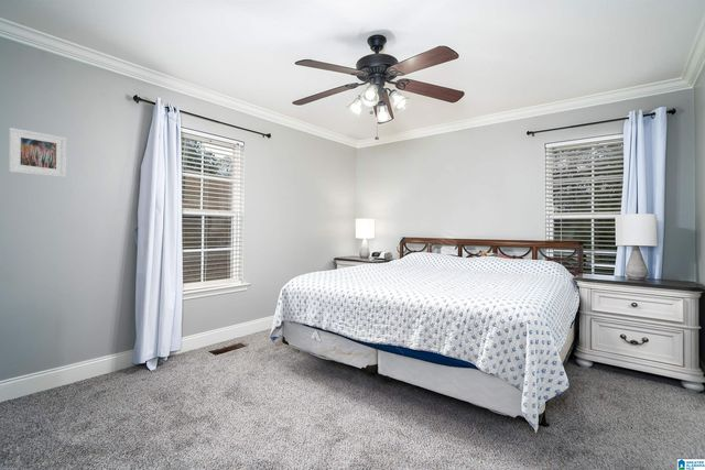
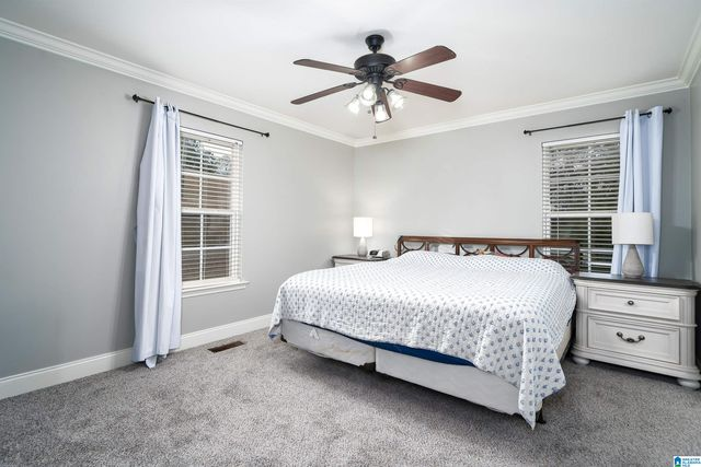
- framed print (39, 153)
